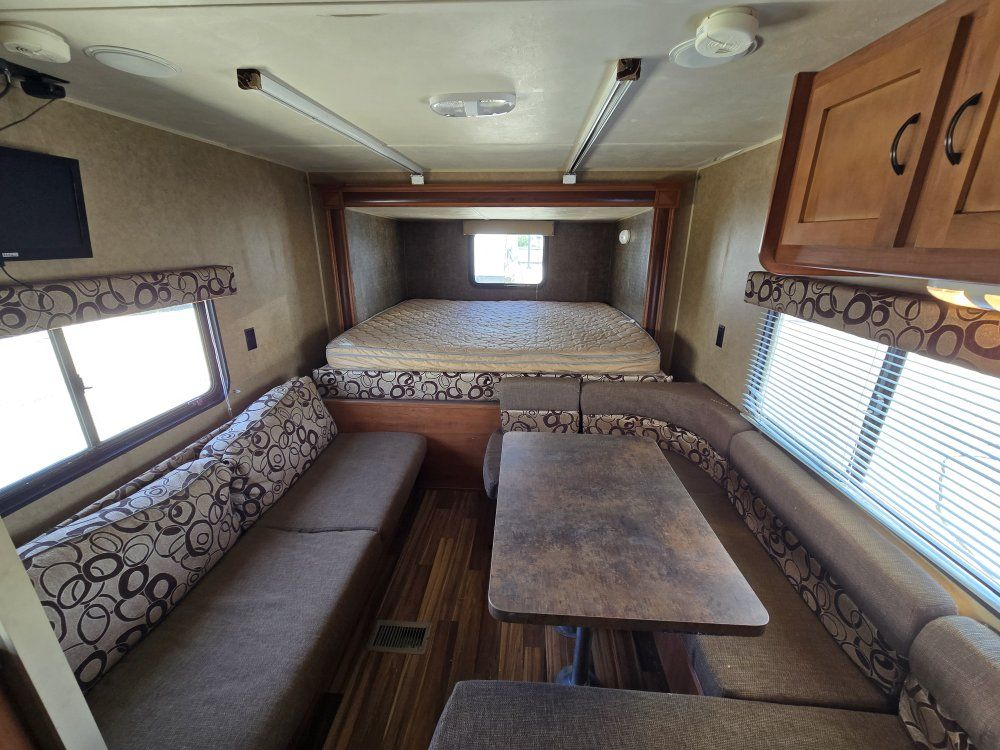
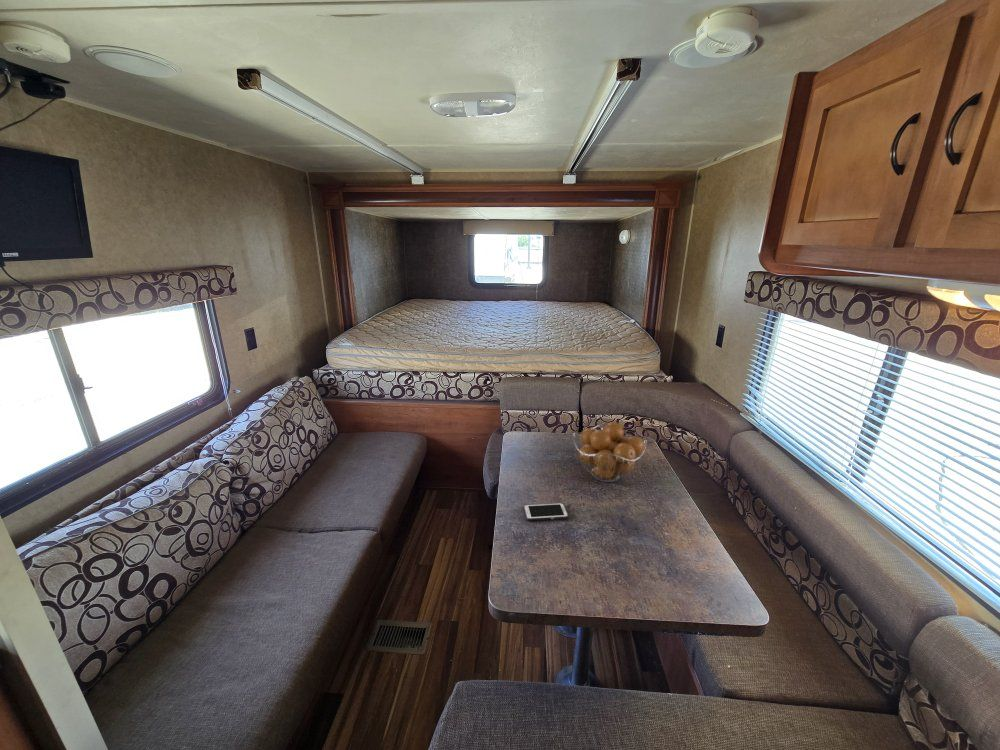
+ cell phone (545, 511)
+ fruit basket (607, 451)
